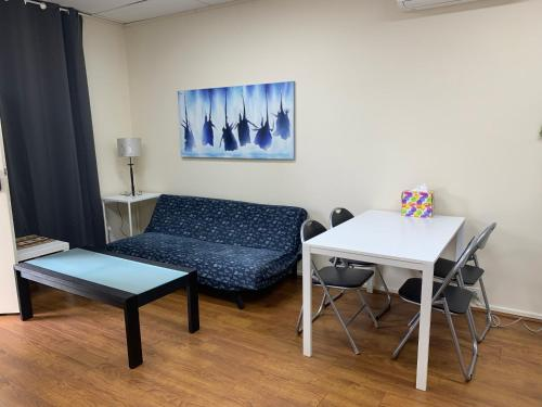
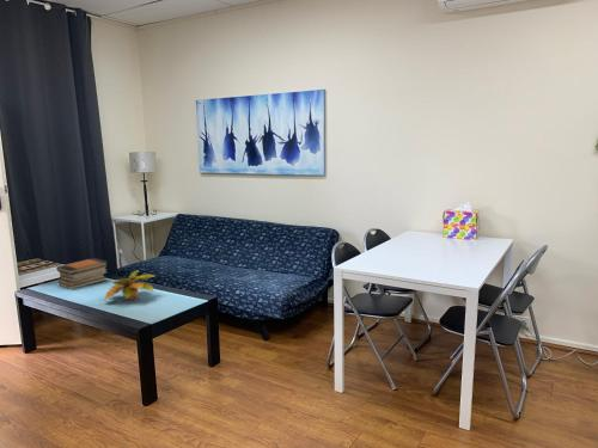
+ book stack (83, 272)
+ plant (130, 284)
